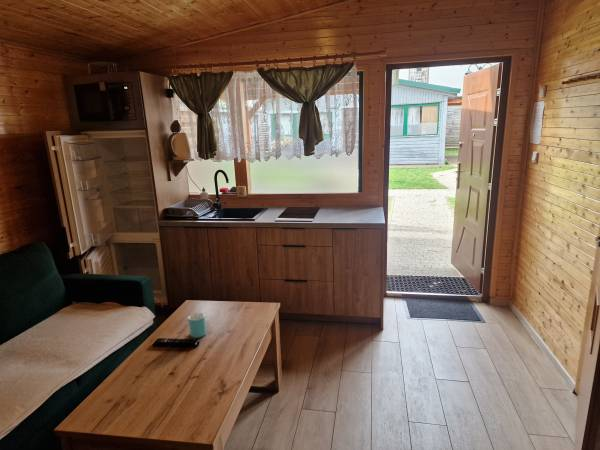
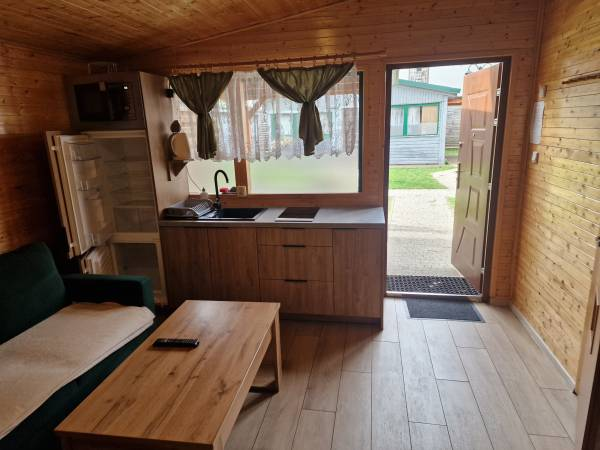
- mug (198, 323)
